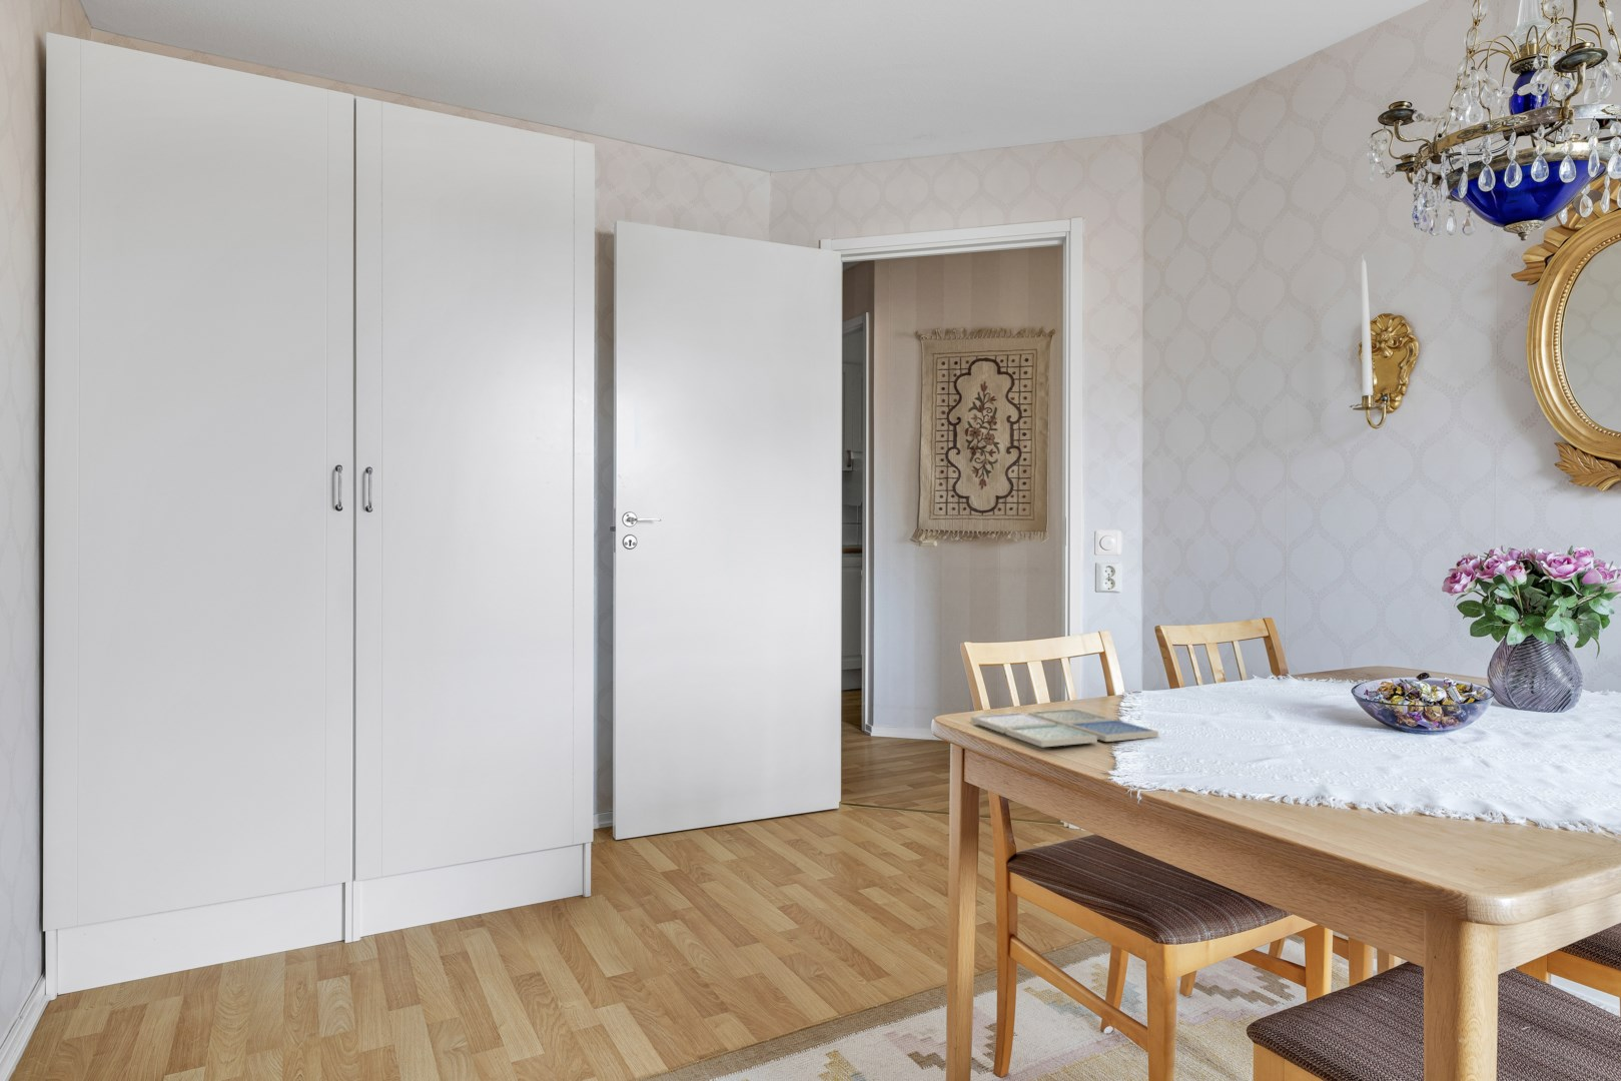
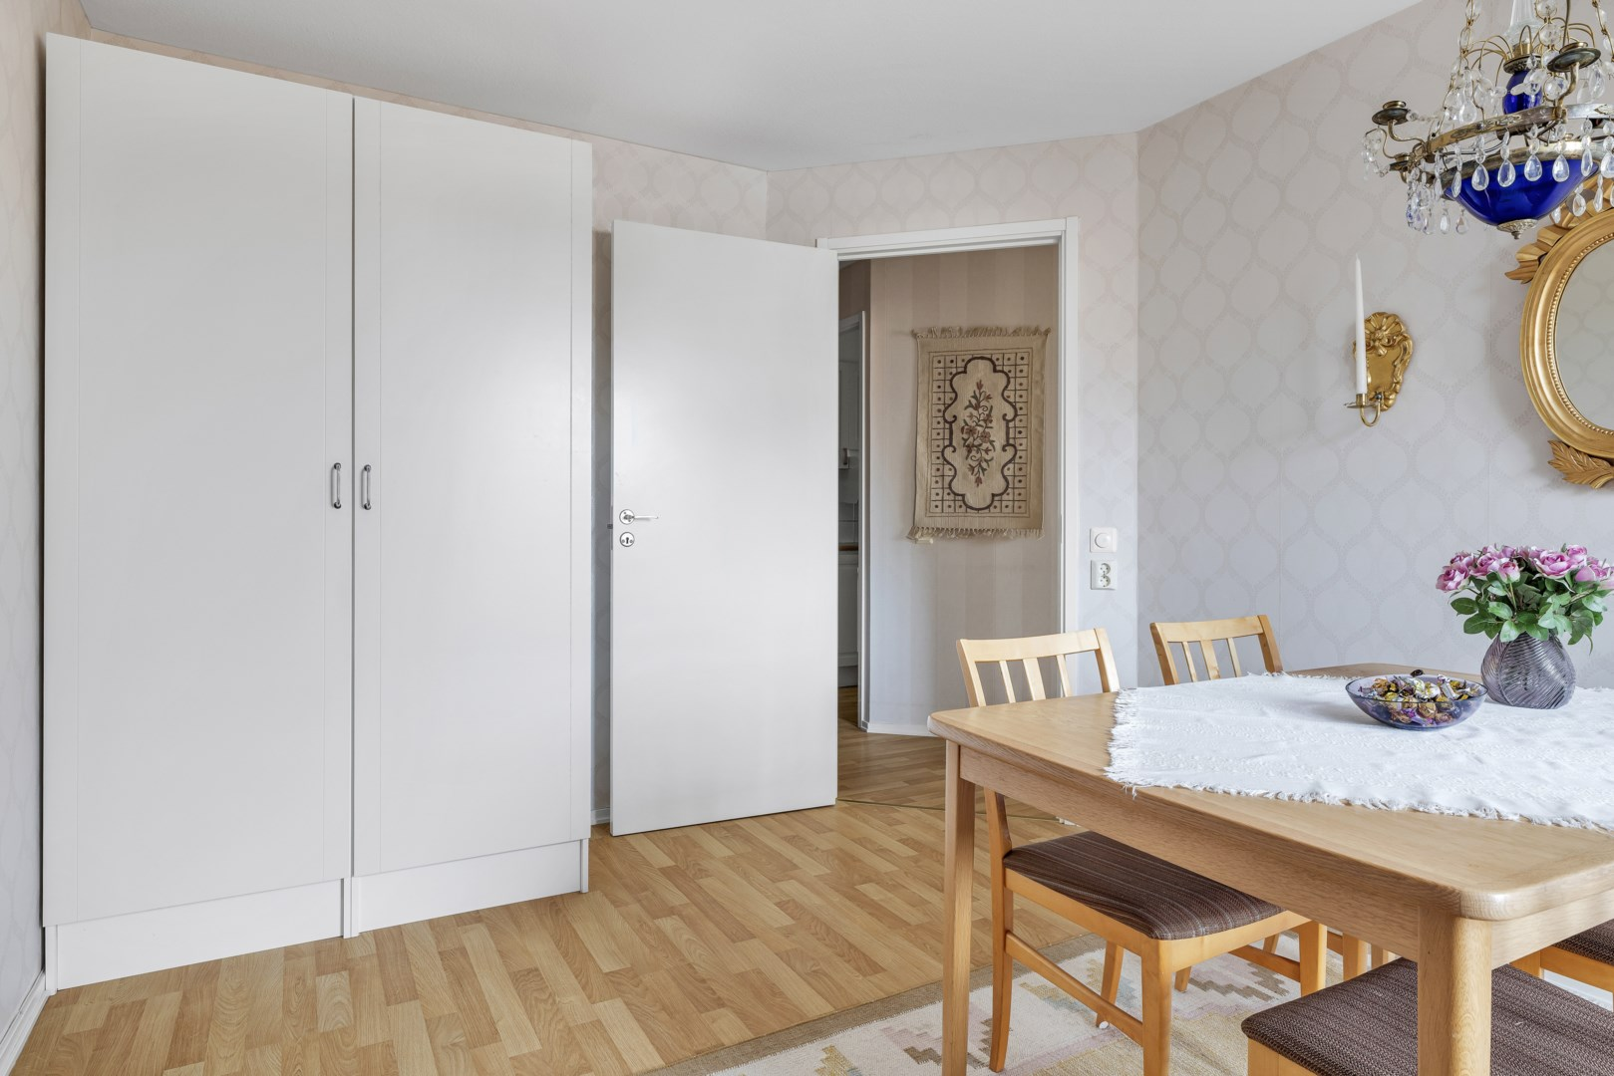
- drink coaster (1060, 725)
